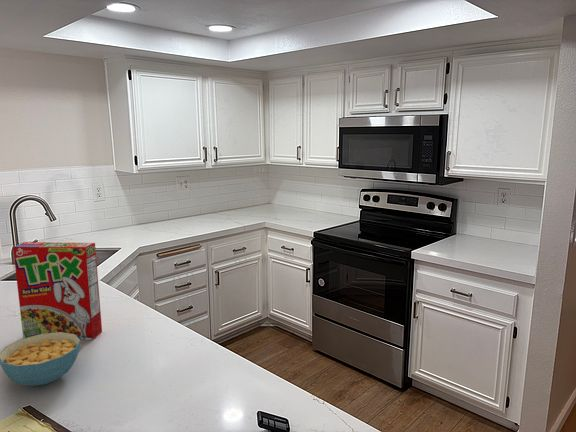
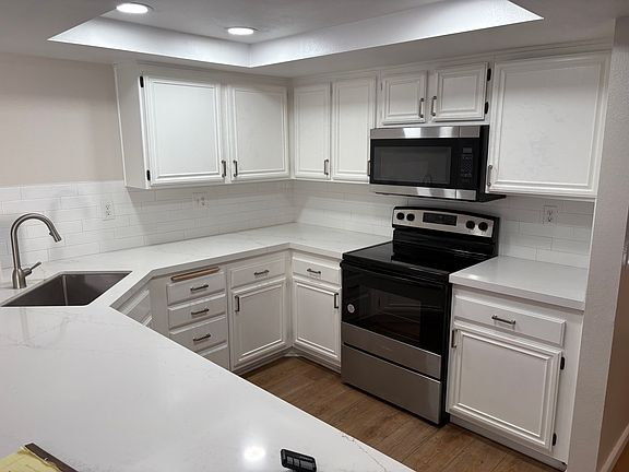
- cereal box (59, 290)
- cereal bowl (42, 363)
